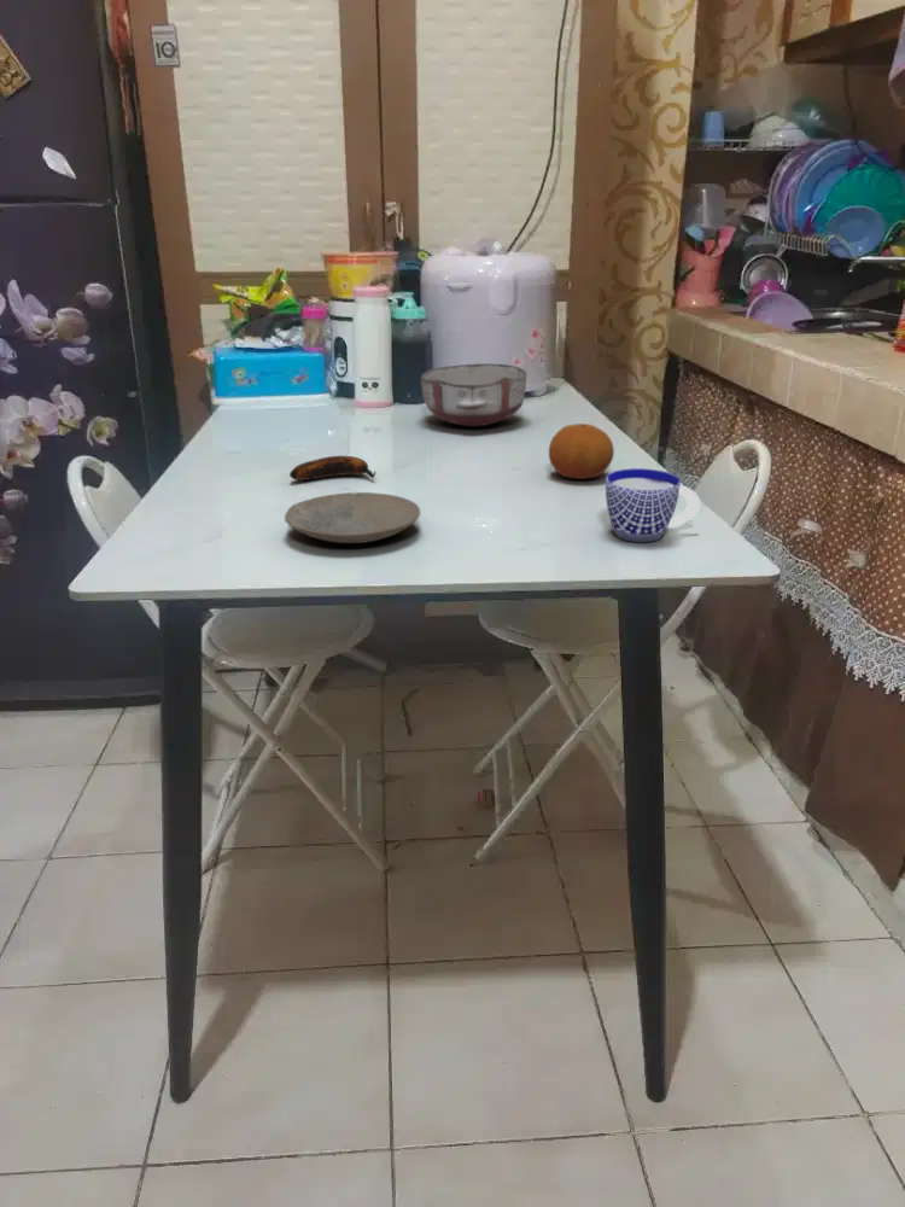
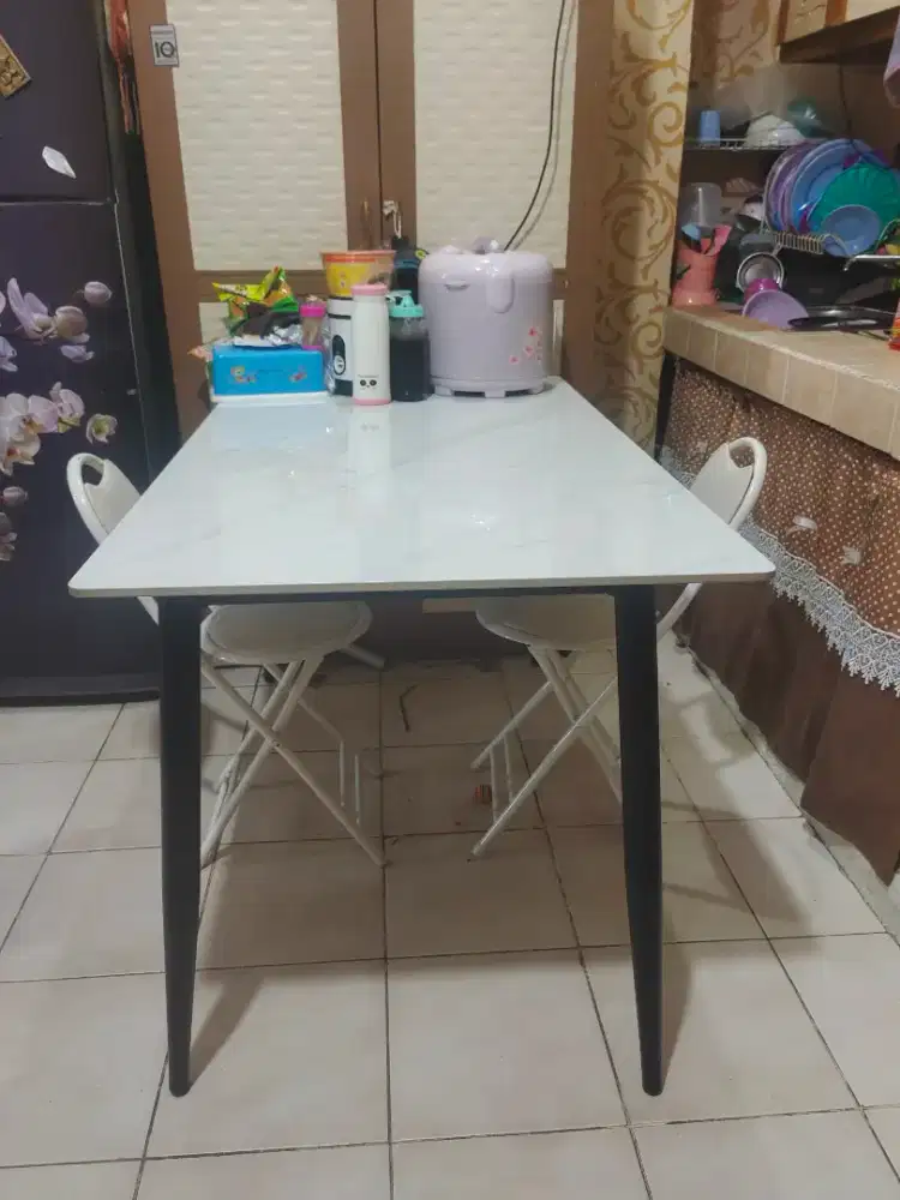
- ceramic bowl (473, 396)
- banana (335, 470)
- plate (352, 521)
- fruit (580, 450)
- cup (652, 506)
